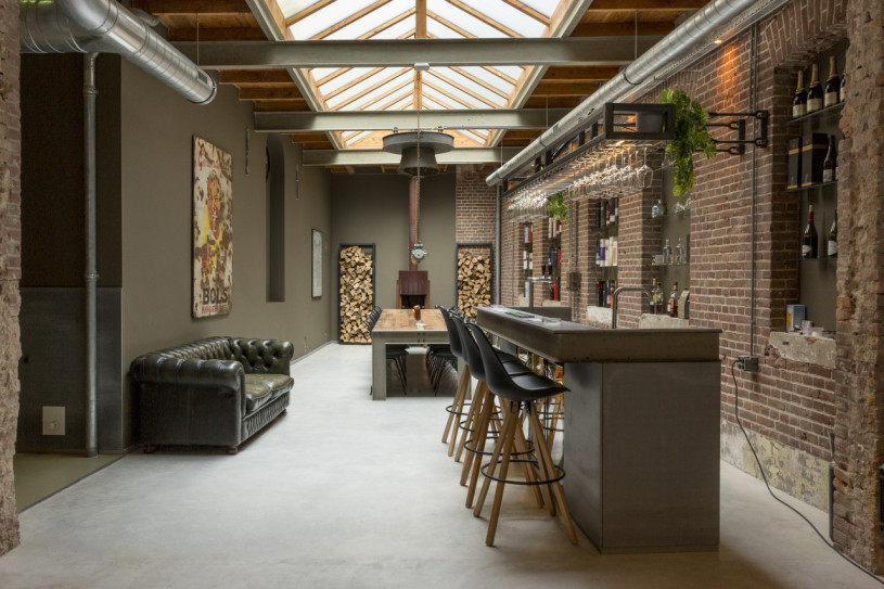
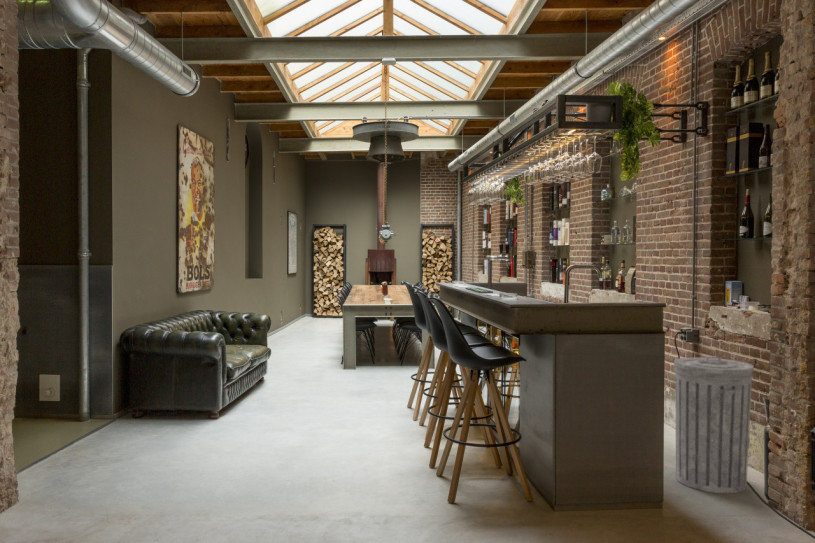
+ trash can (711, 419)
